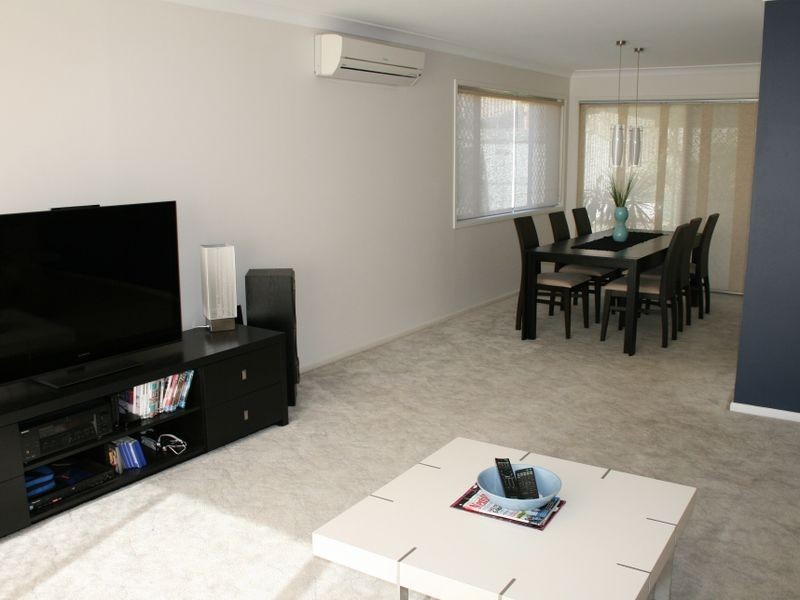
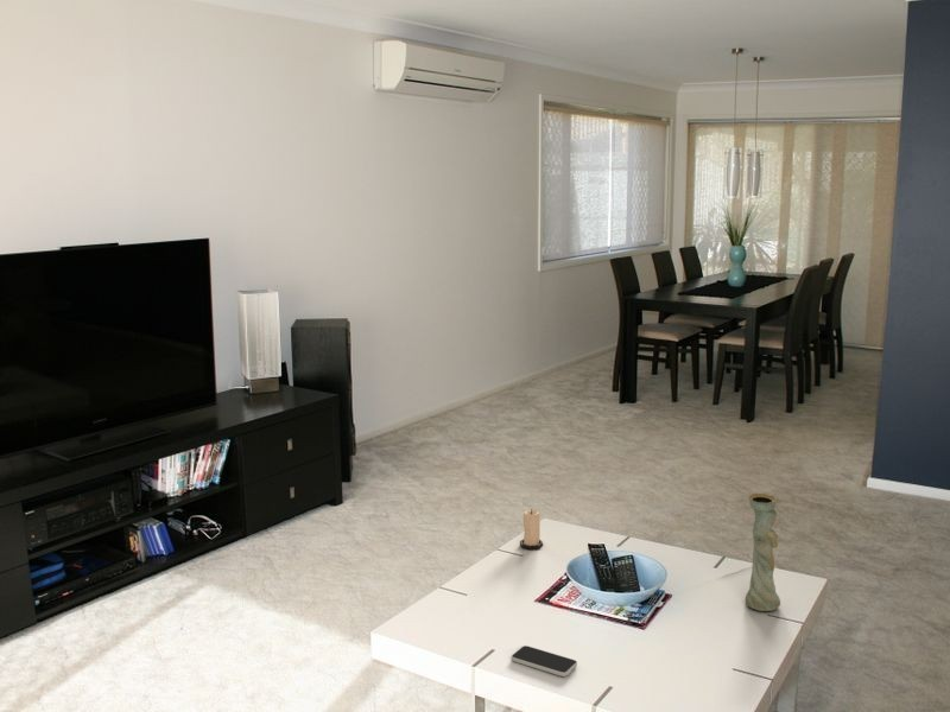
+ smartphone (544, 660)
+ vase (764, 552)
+ candle (531, 527)
